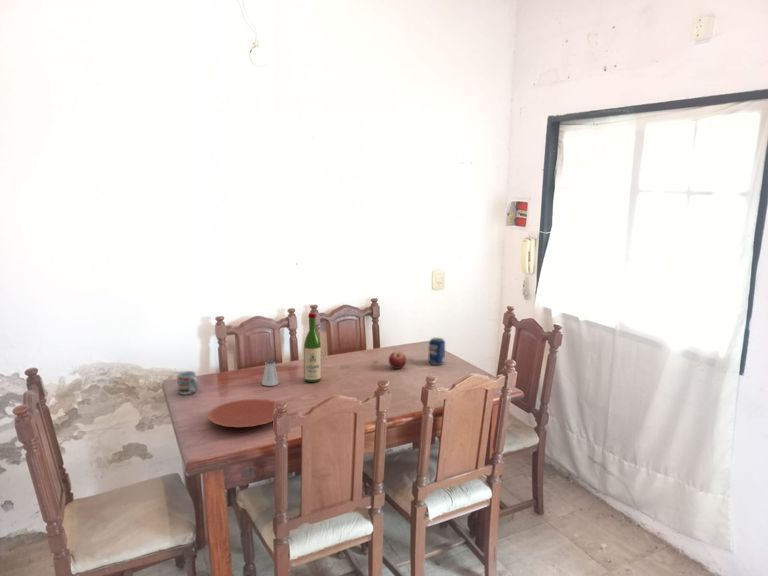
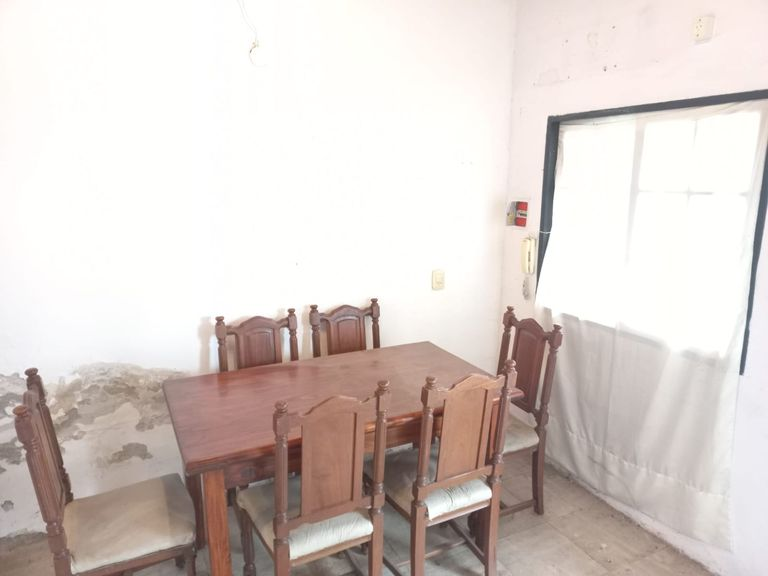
- cup (189, 383)
- wine bottle (312, 347)
- beverage can (436, 351)
- fruit (397, 360)
- plate (247, 414)
- saltshaker (270, 372)
